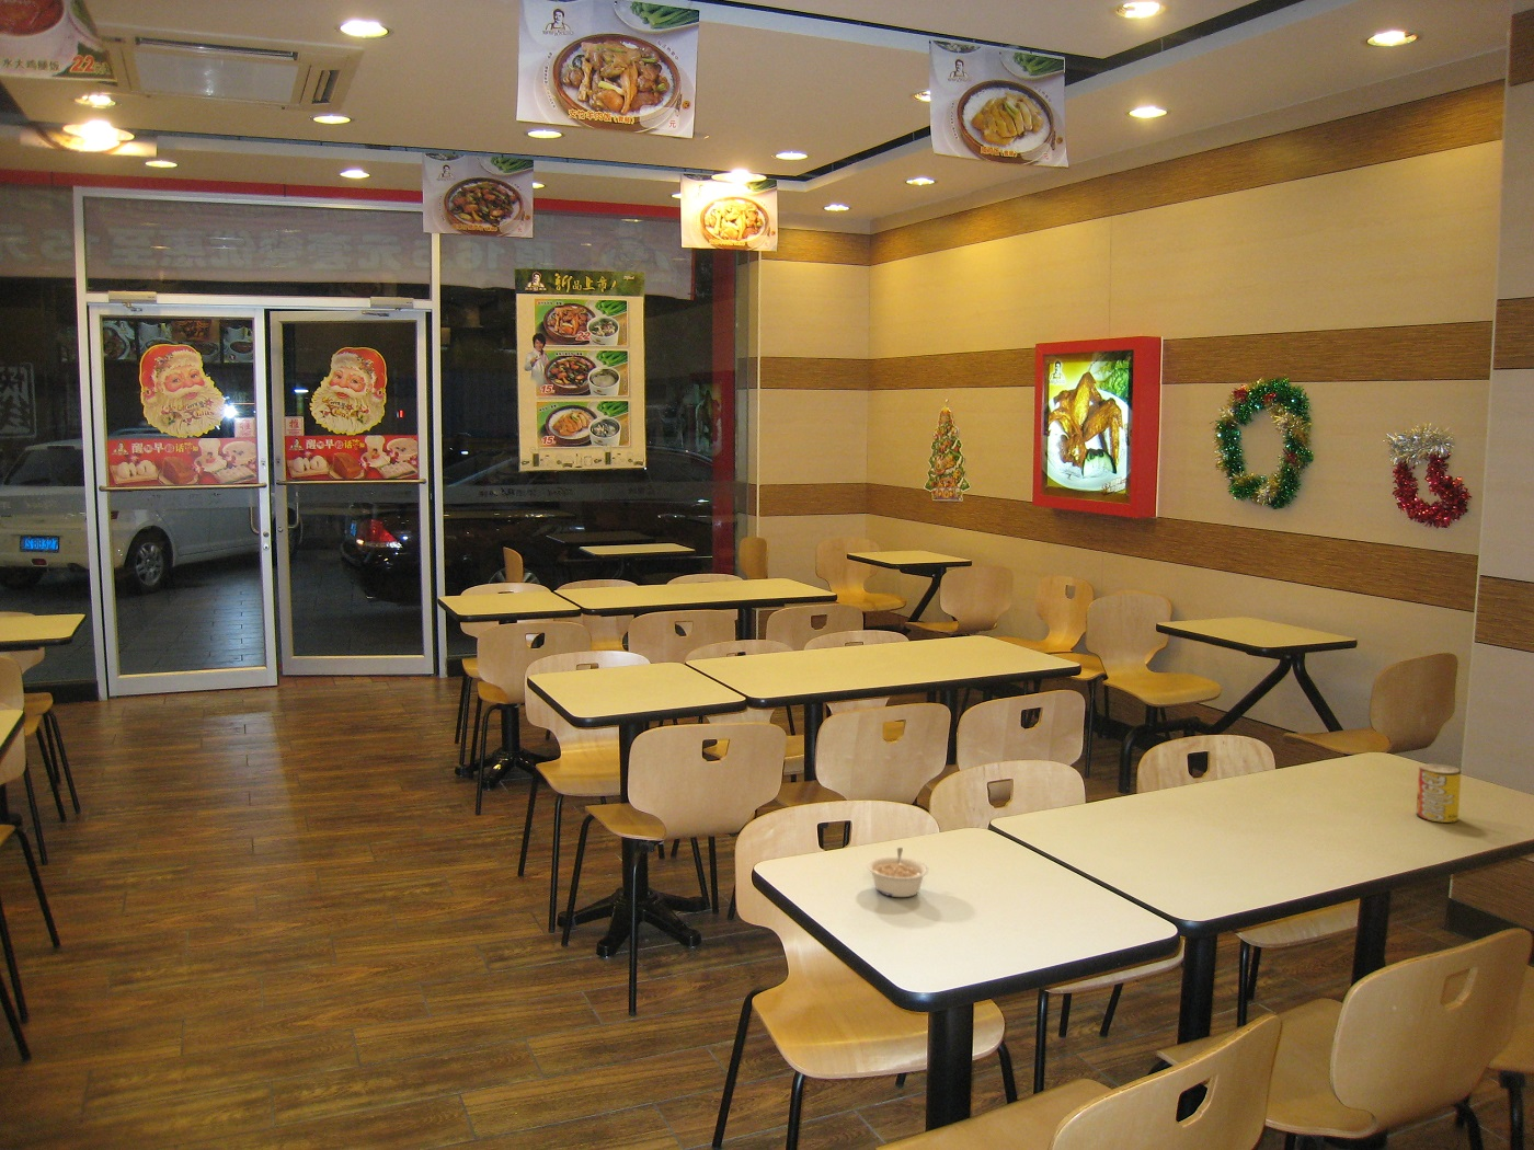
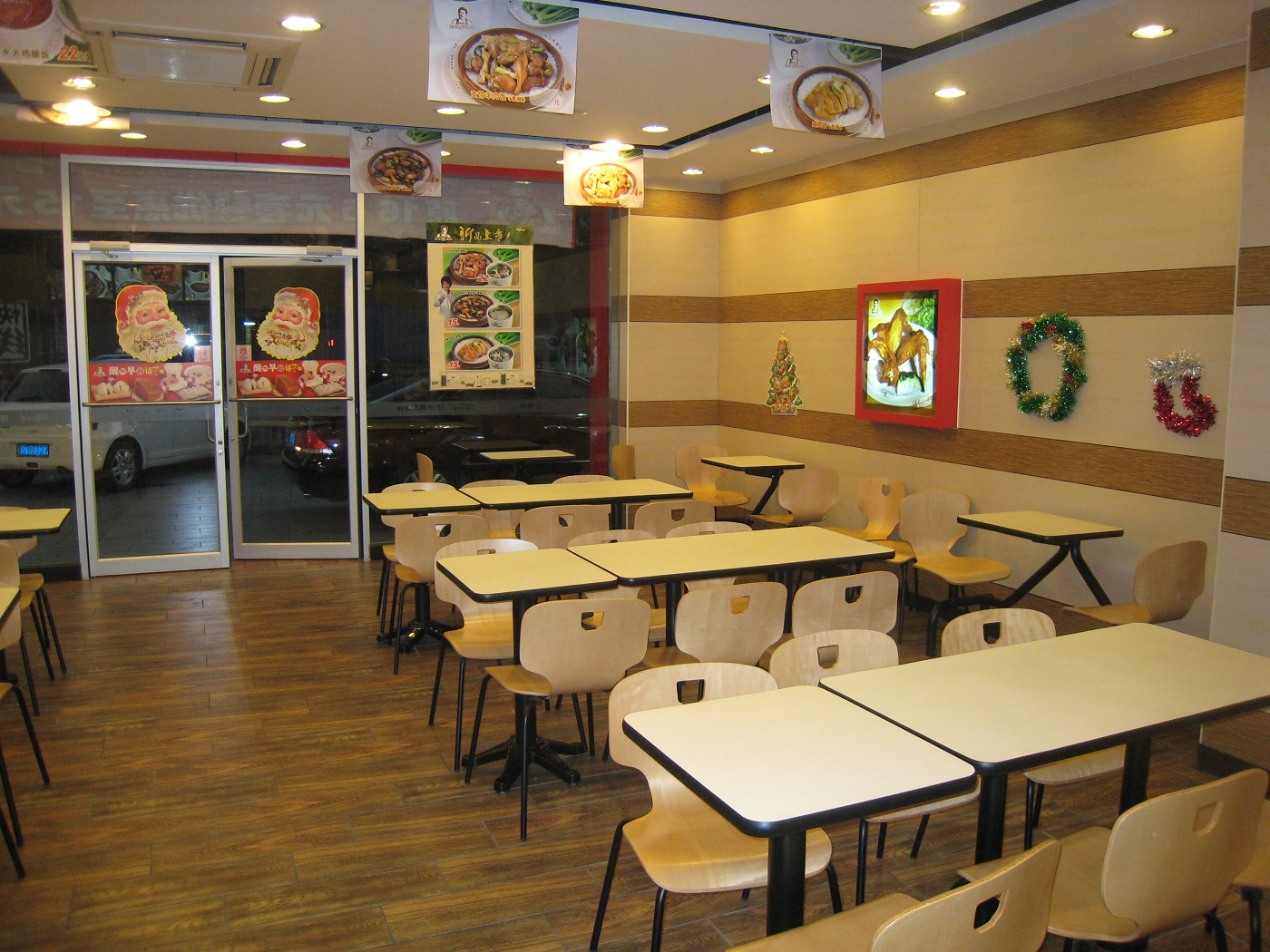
- legume (895, 875)
- beverage can (1437, 792)
